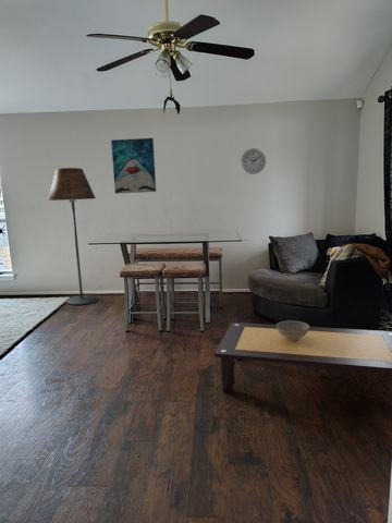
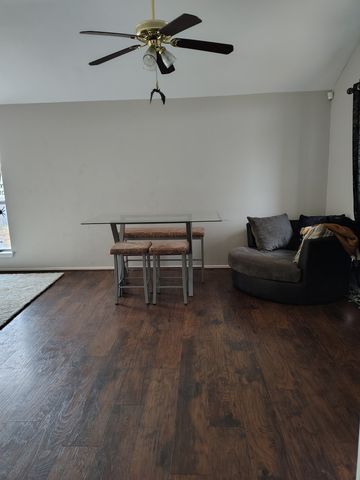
- coffee table (309, 362)
- floor lamp (75, 236)
- wall art (133, 166)
- decorative bowl (292, 331)
- wall clock (253, 161)
